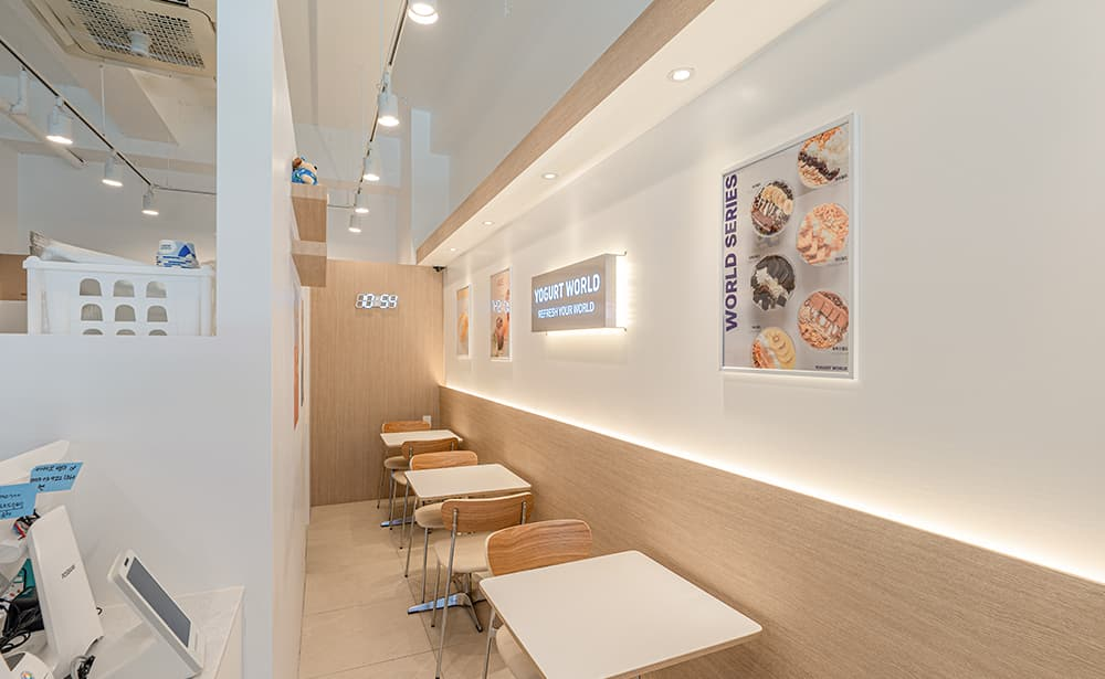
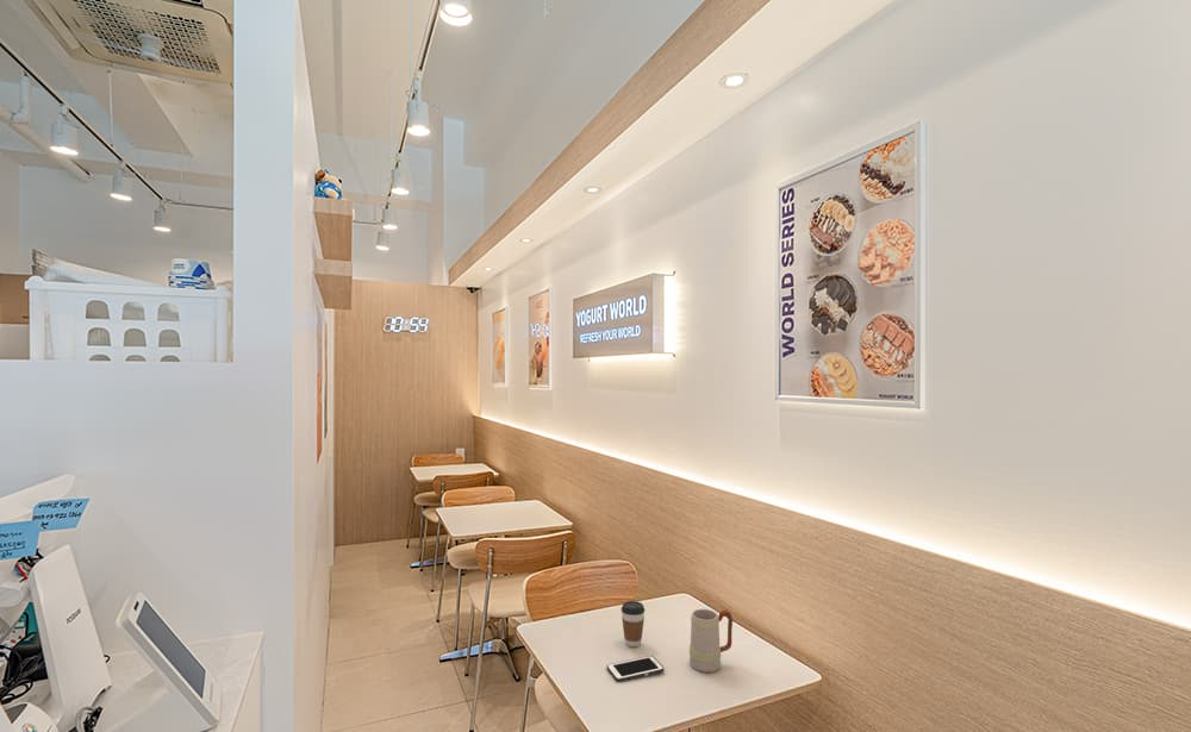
+ cell phone (635, 668)
+ mug (711, 638)
+ coffee cup (632, 624)
